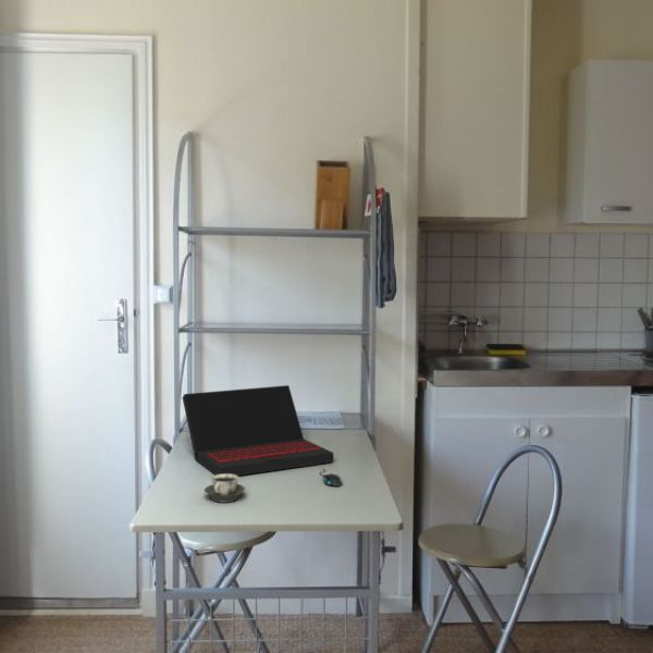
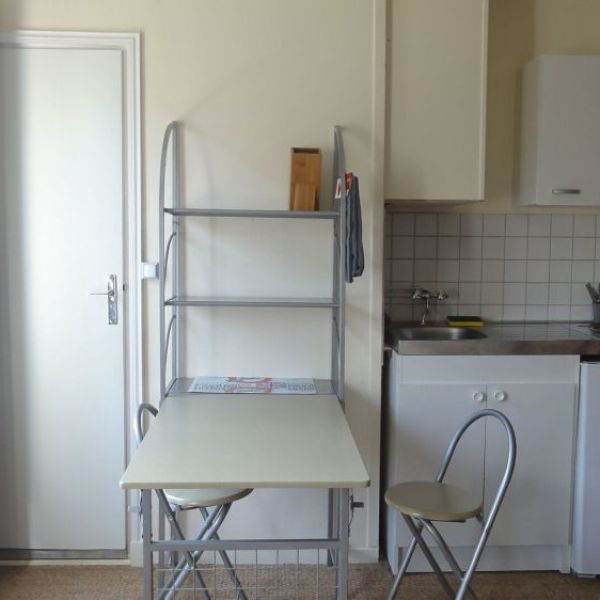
- cup (224, 488)
- laptop (256, 427)
- mouse (330, 473)
